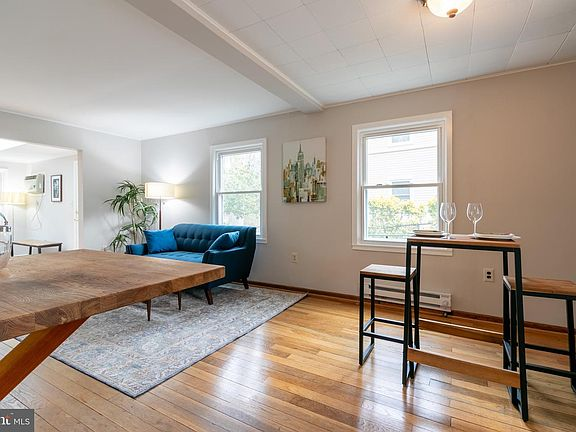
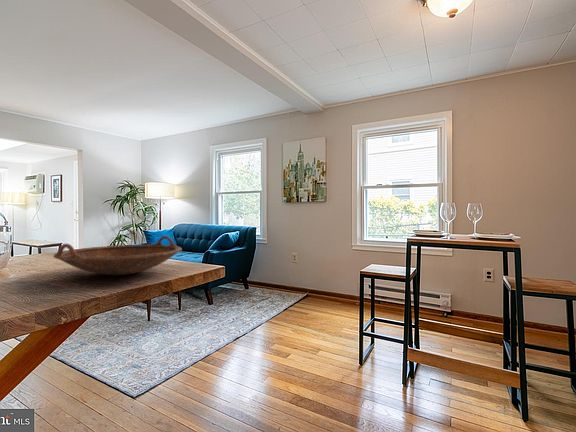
+ bowl (123, 255)
